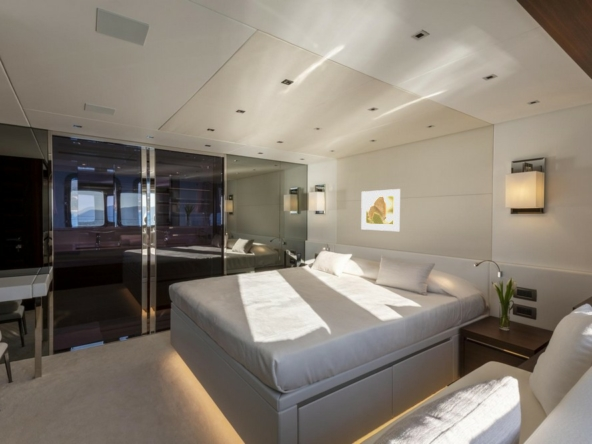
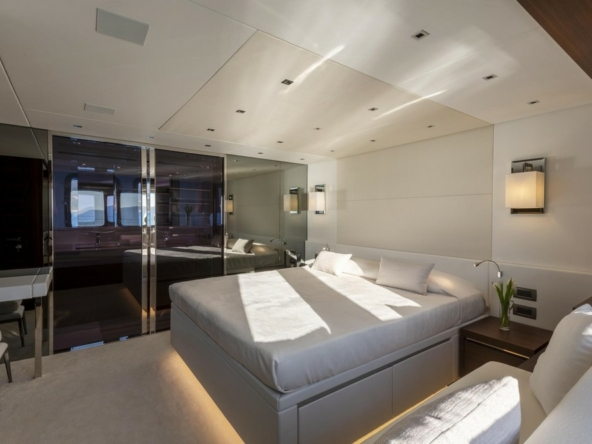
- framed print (379, 210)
